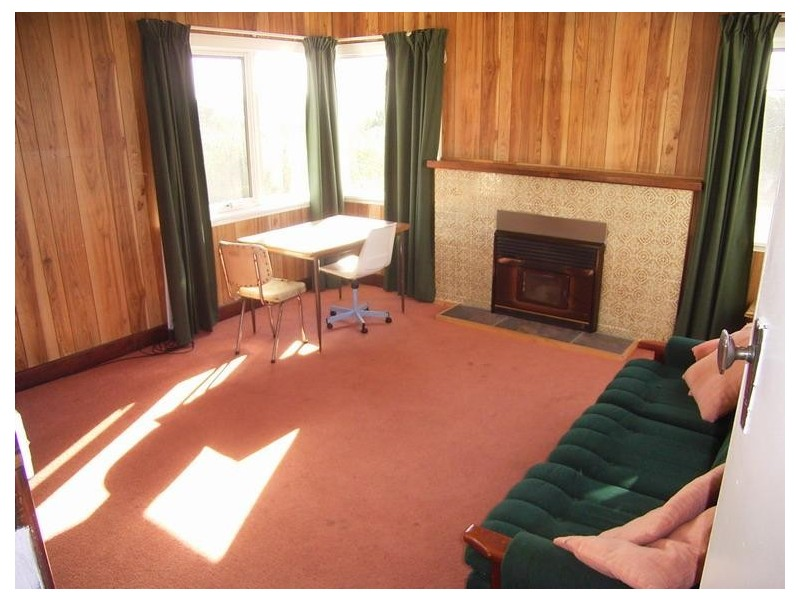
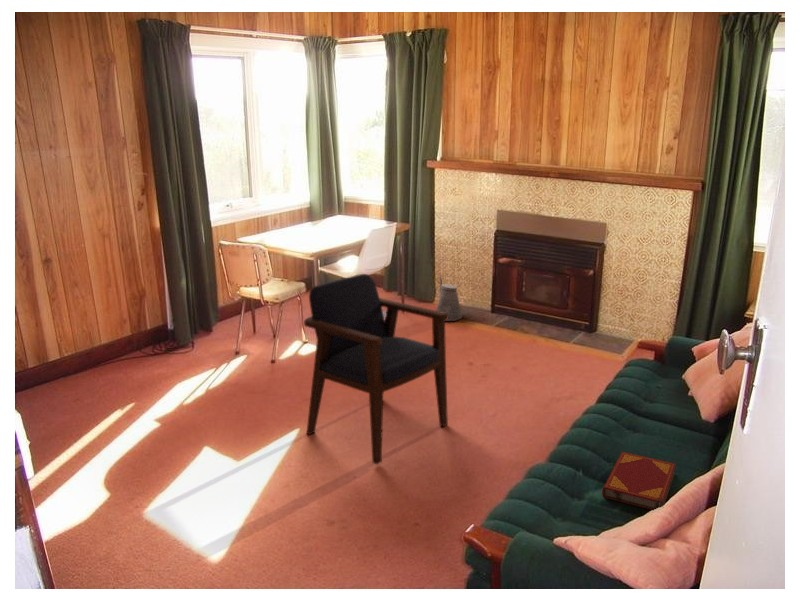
+ watering can (446, 296)
+ armchair (375, 359)
+ hardback book (639, 479)
